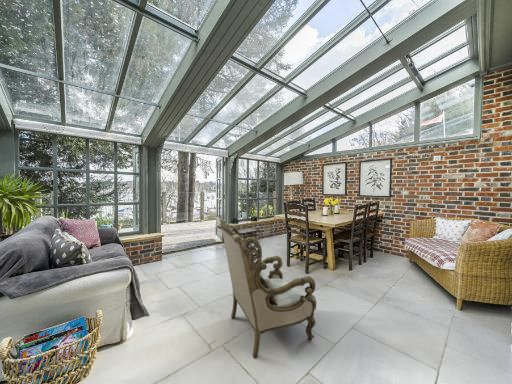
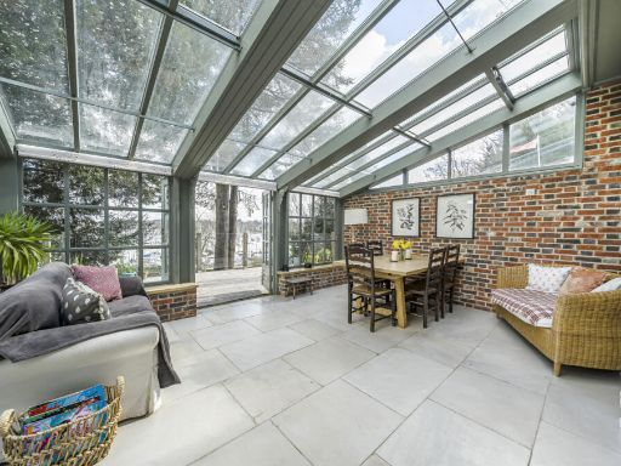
- armchair (262, 272)
